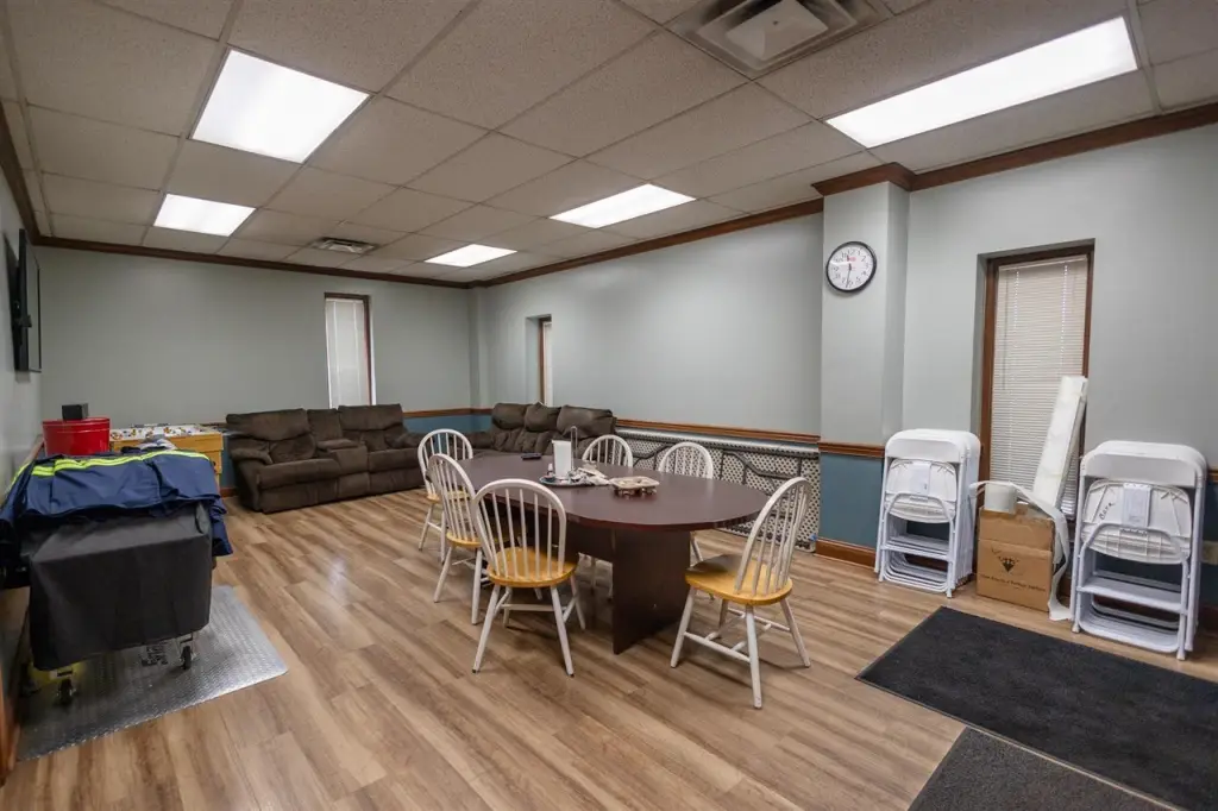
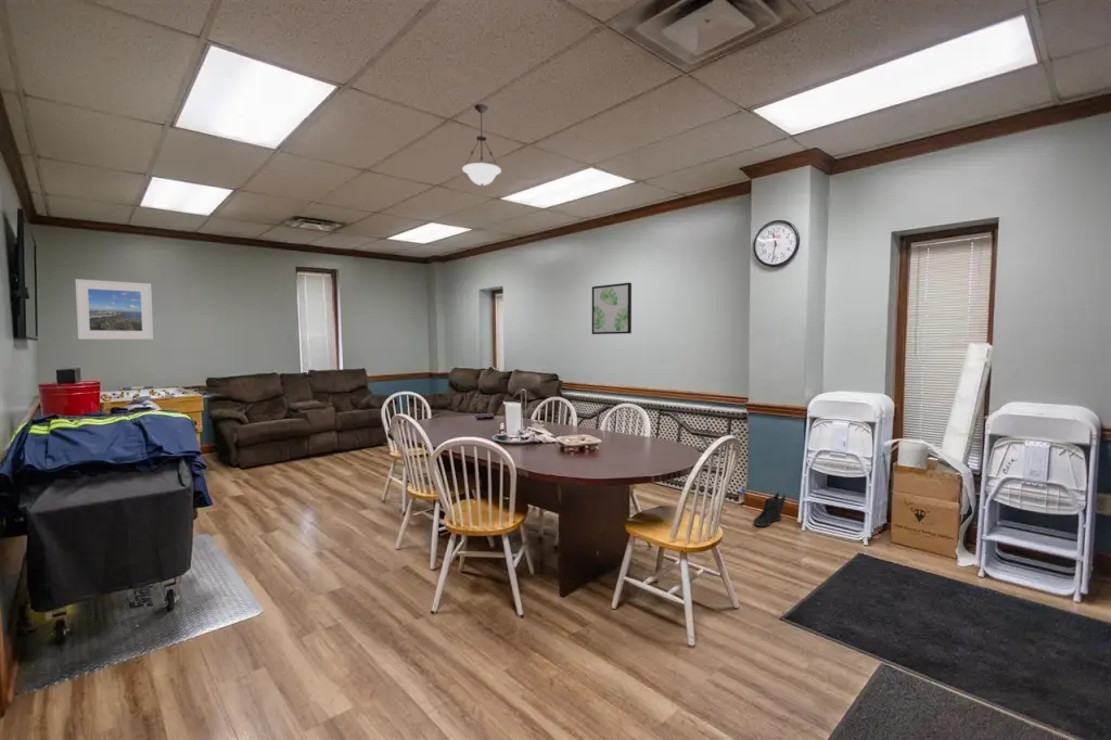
+ wall art (611, 309)
+ pendant light (481, 146)
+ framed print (115, 310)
+ sneaker (768, 508)
